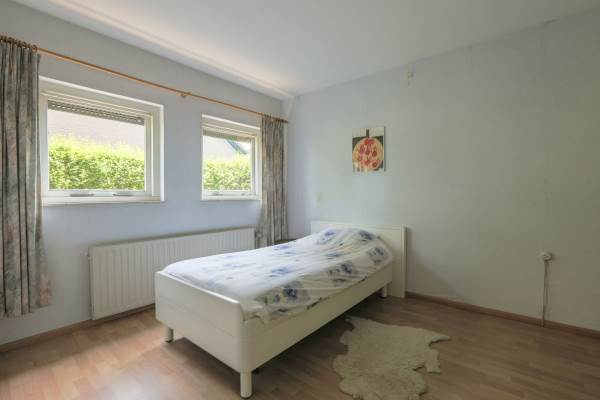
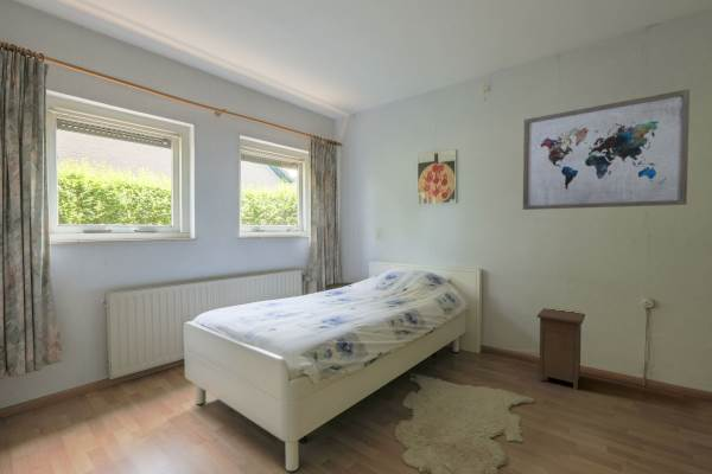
+ wall art (596, 156)
+ nightstand (561, 344)
